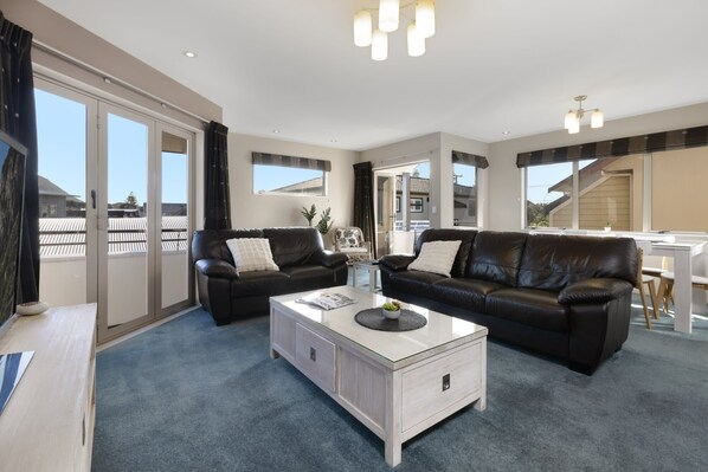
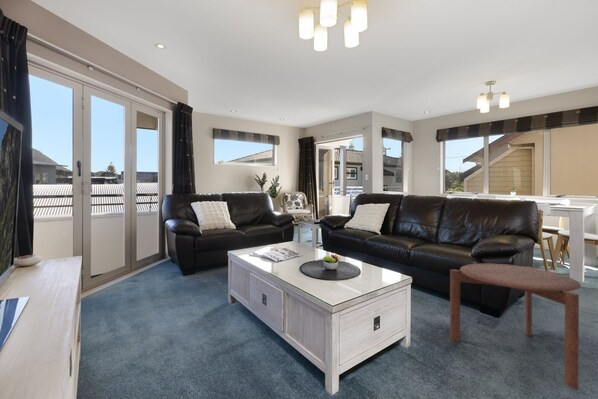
+ side table (526, 314)
